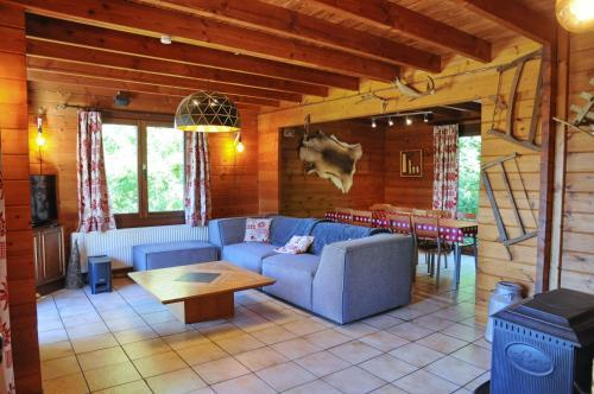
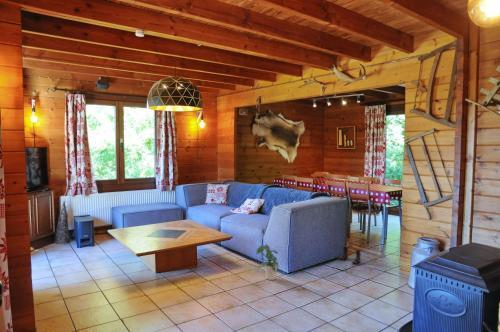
+ potted plant (268, 262)
+ boots (347, 255)
